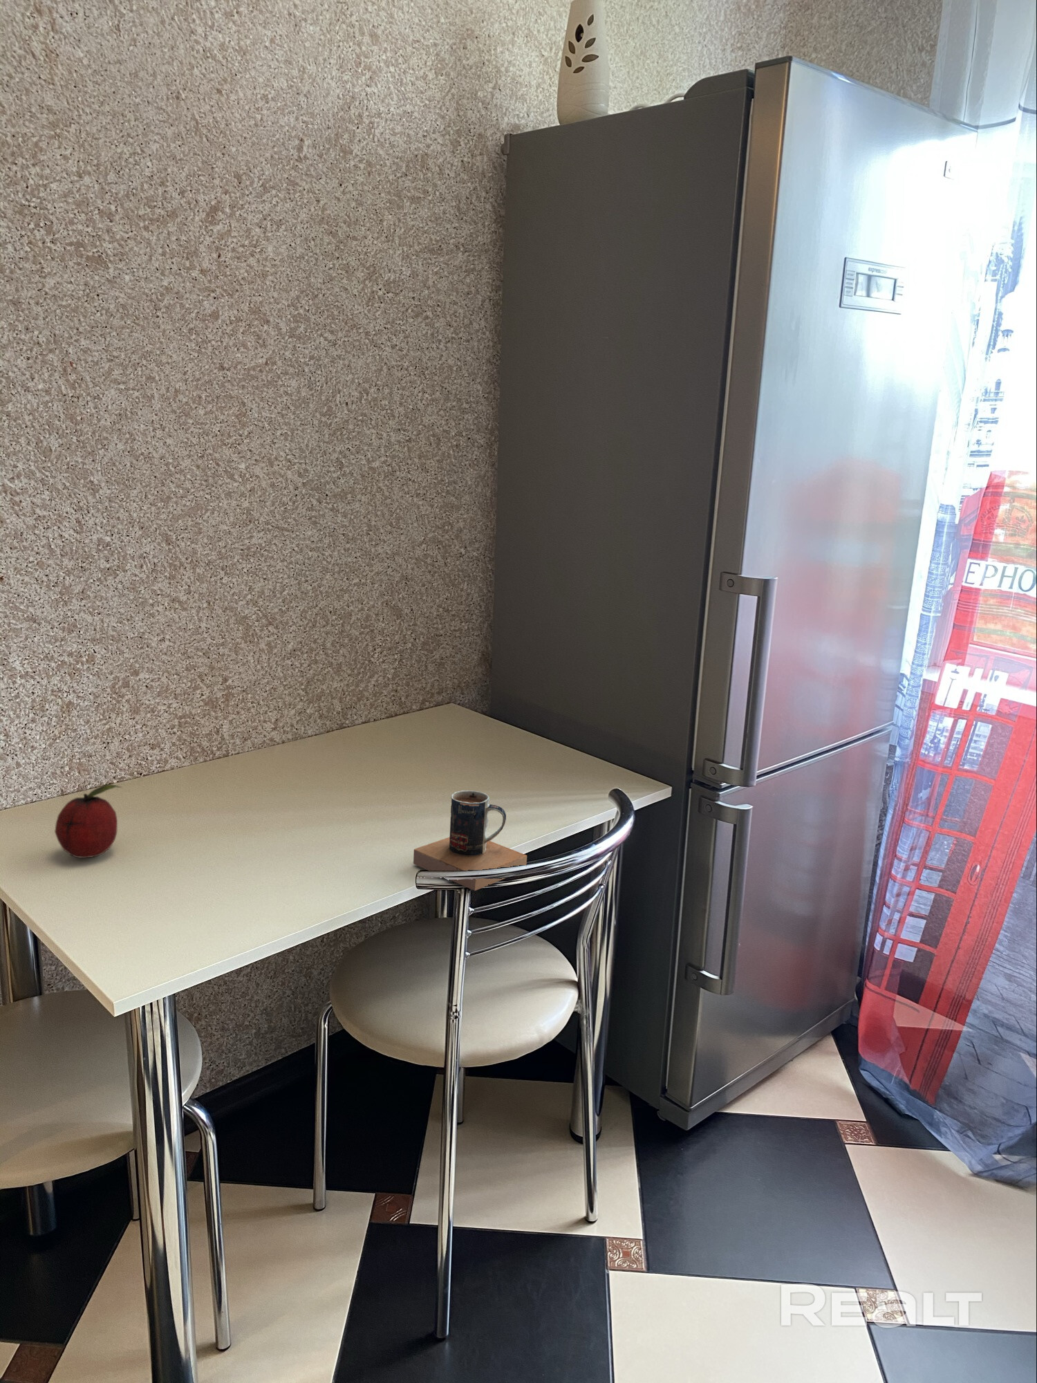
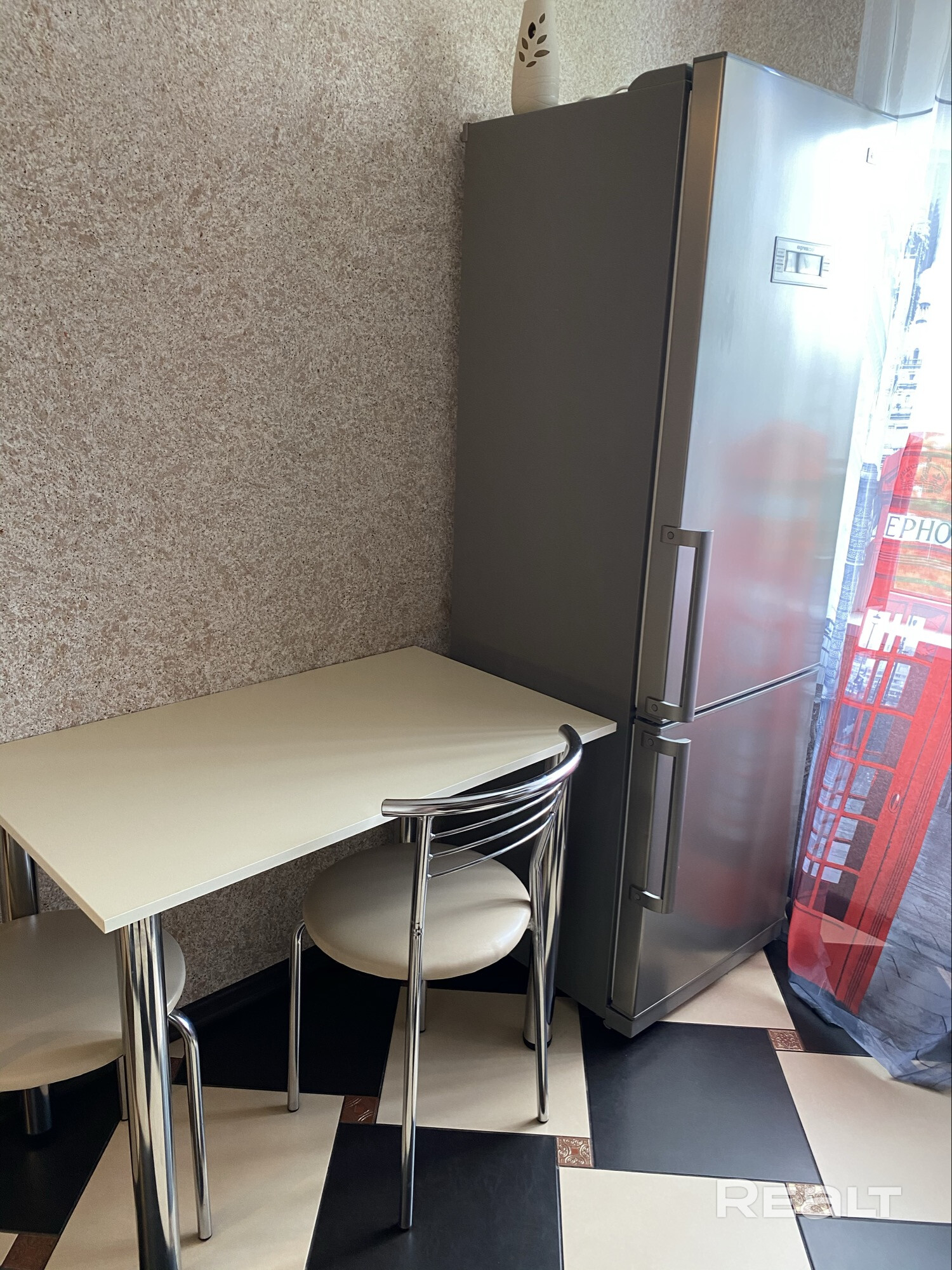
- fruit (90, 820)
- mug (471, 833)
